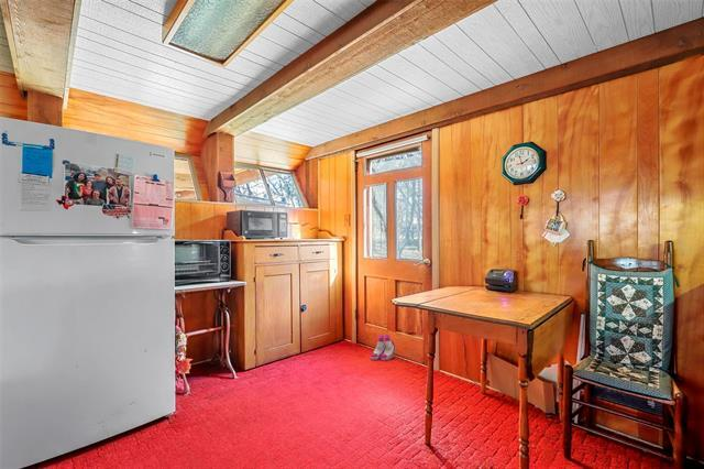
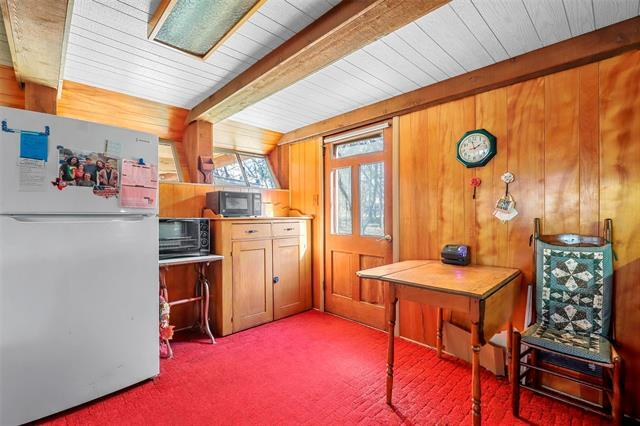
- boots (383, 346)
